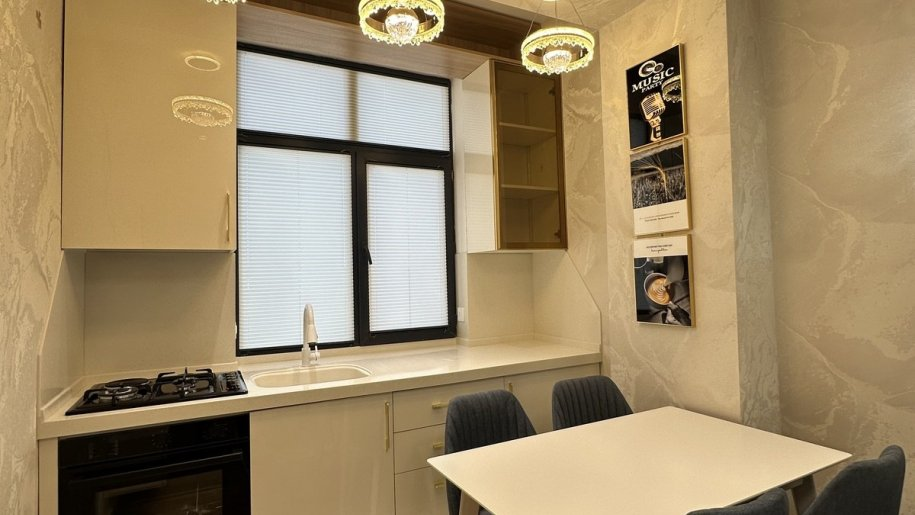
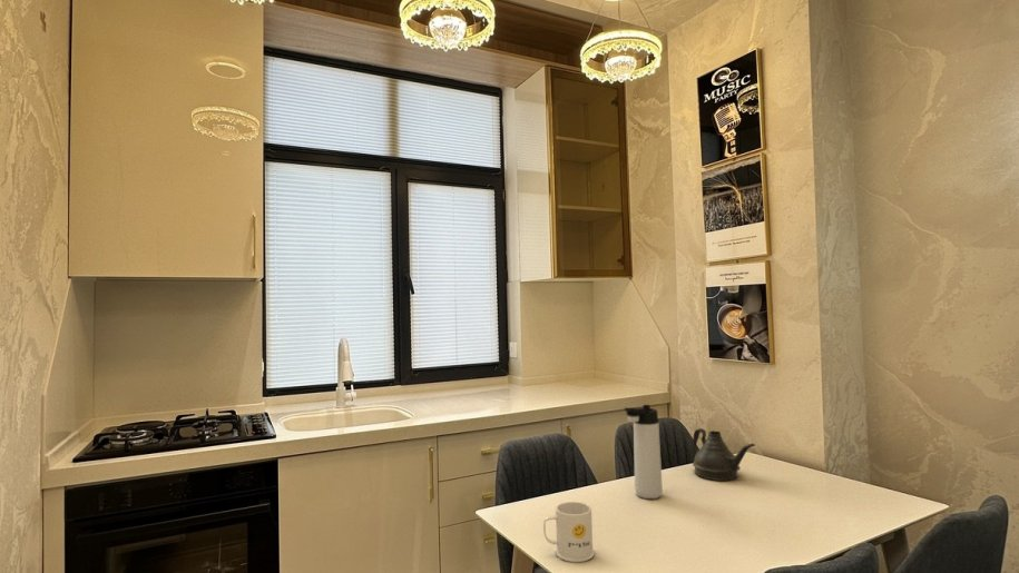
+ teapot (722, 455)
+ thermos bottle (641, 451)
+ mug (568, 531)
